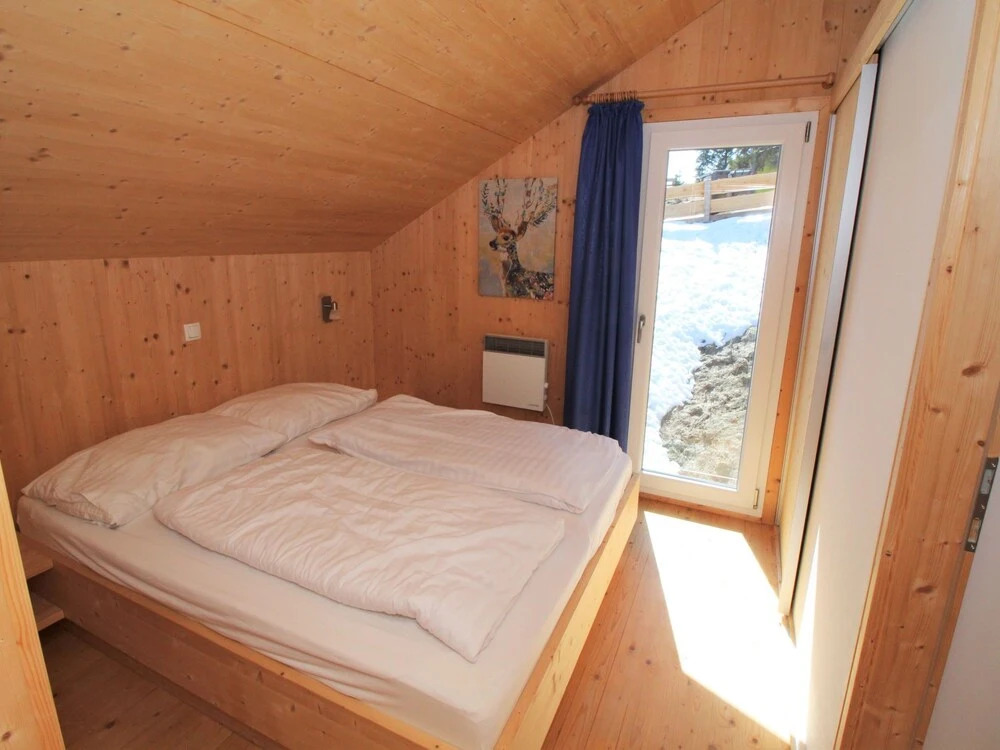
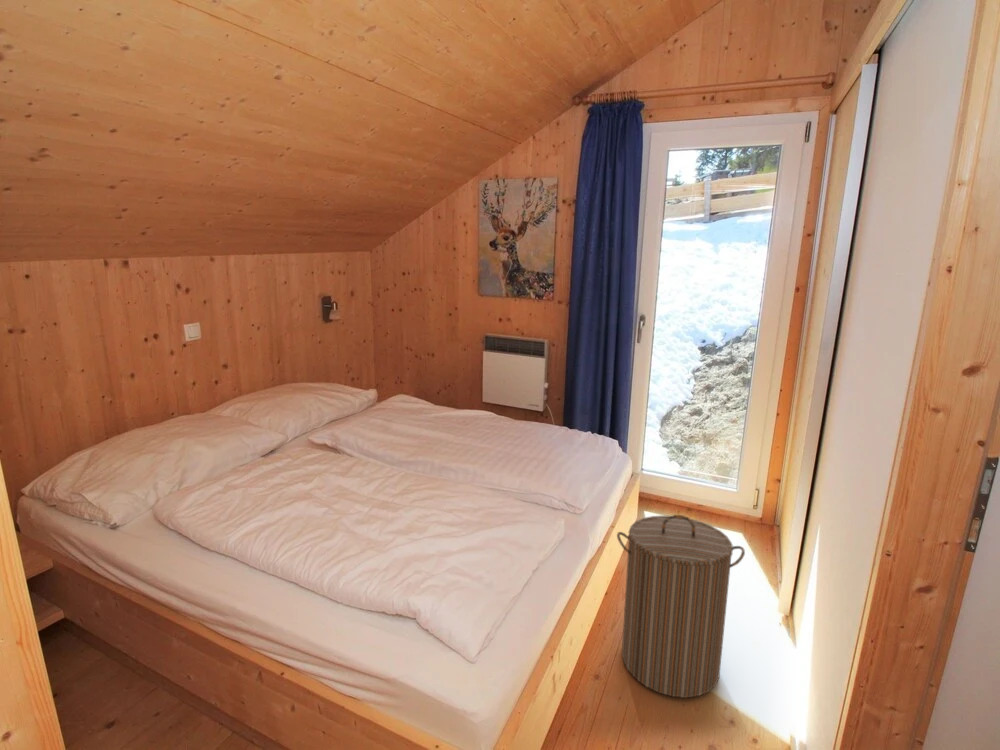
+ laundry hamper (675, 591)
